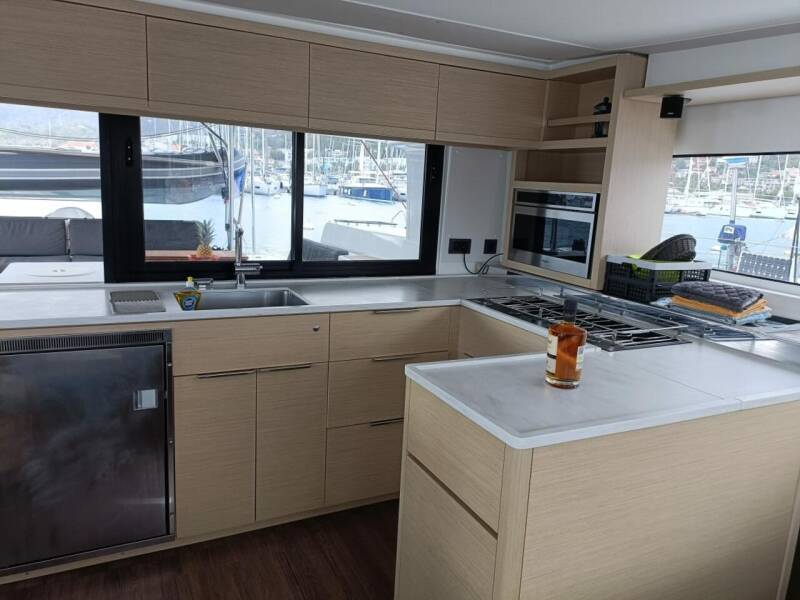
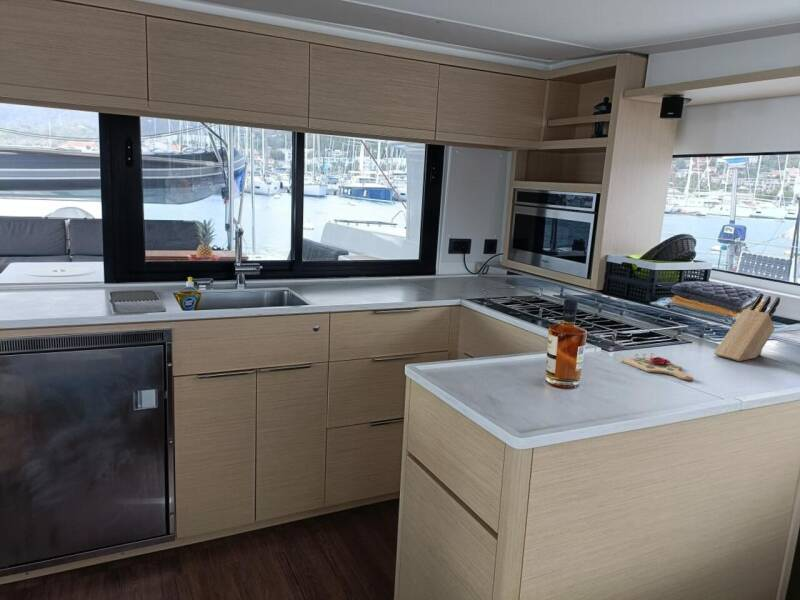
+ cutting board (663, 365)
+ knife block (749, 325)
